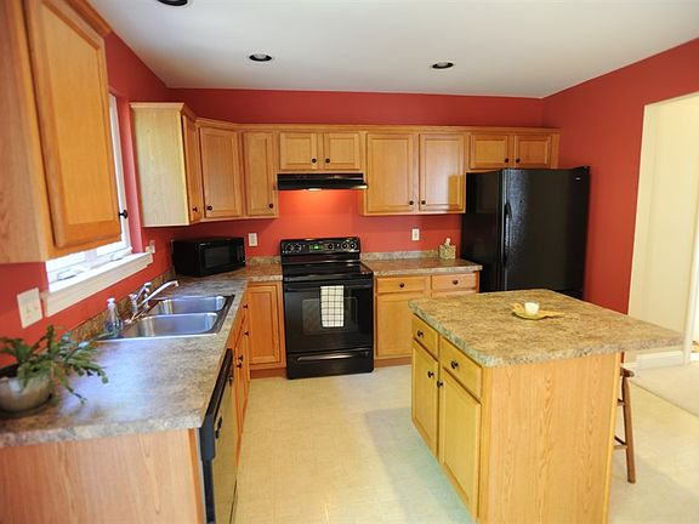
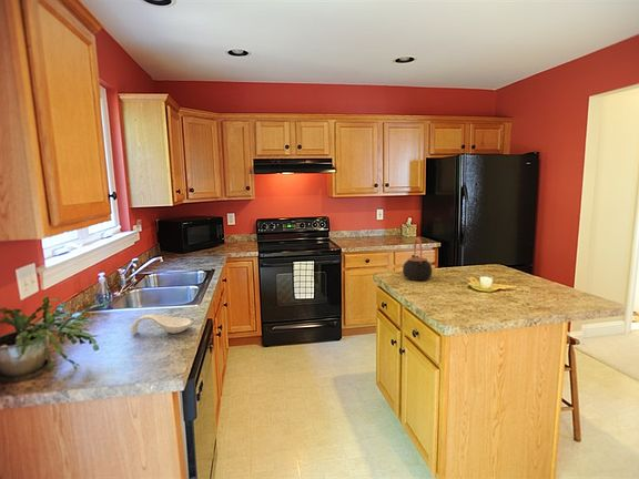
+ spoon rest (161, 323)
+ teapot (416, 257)
